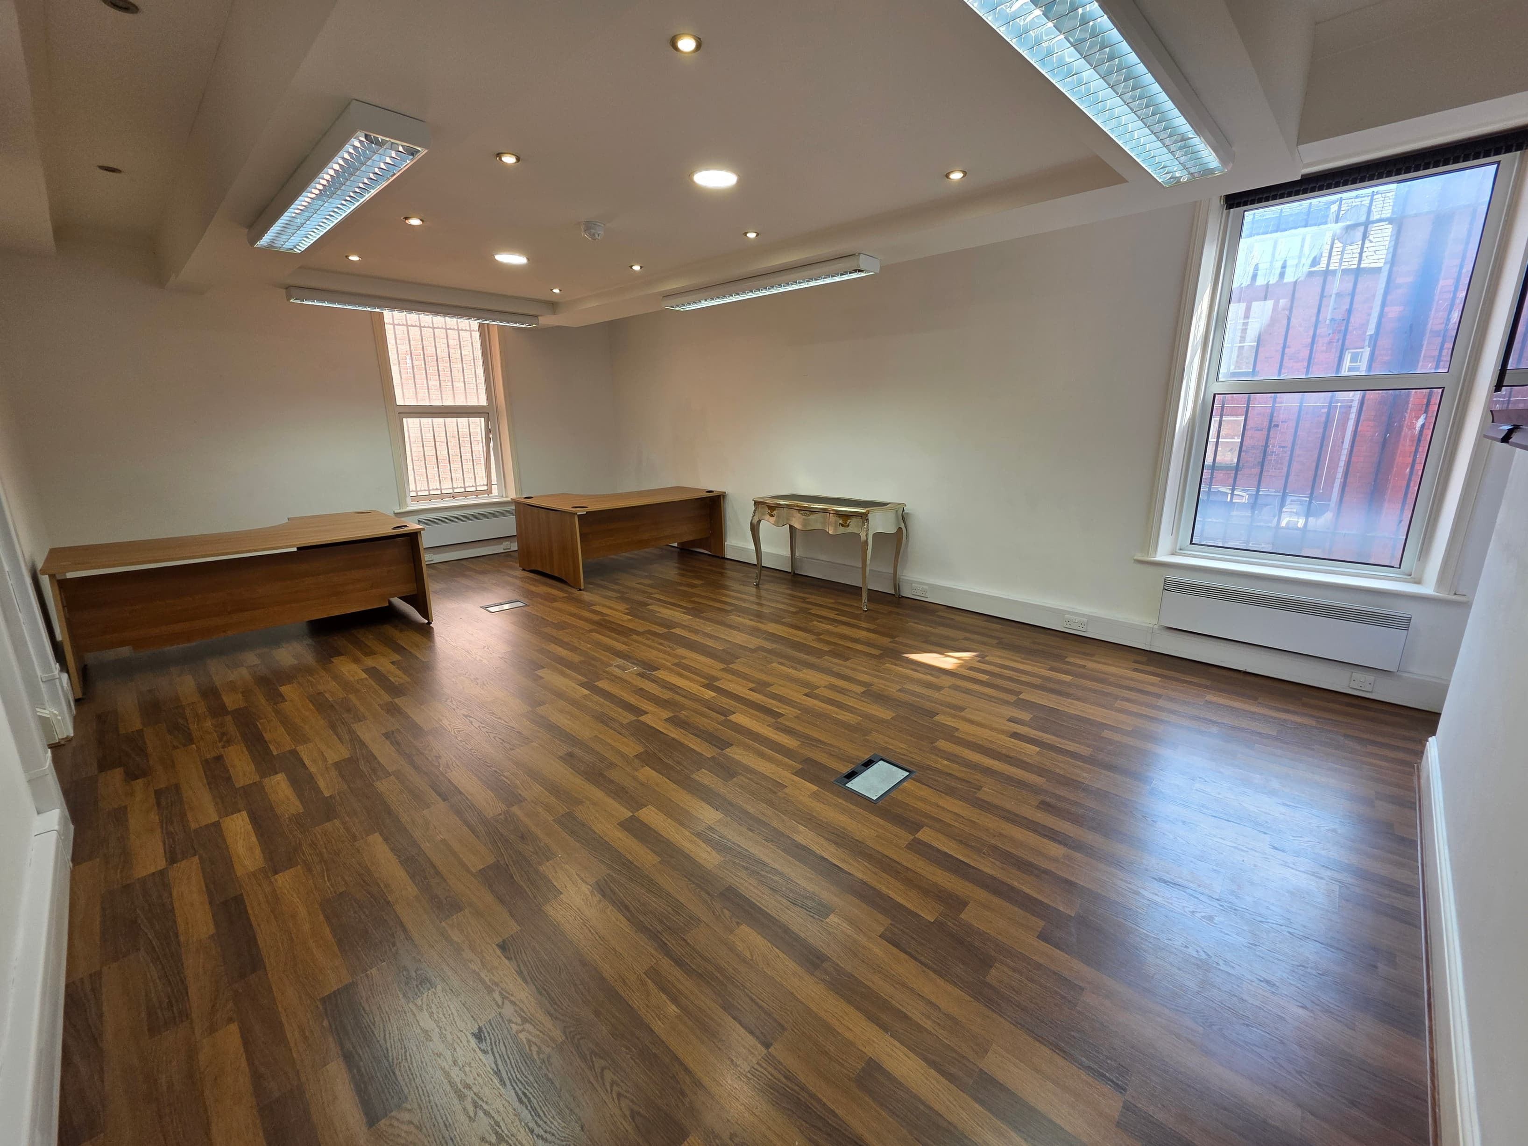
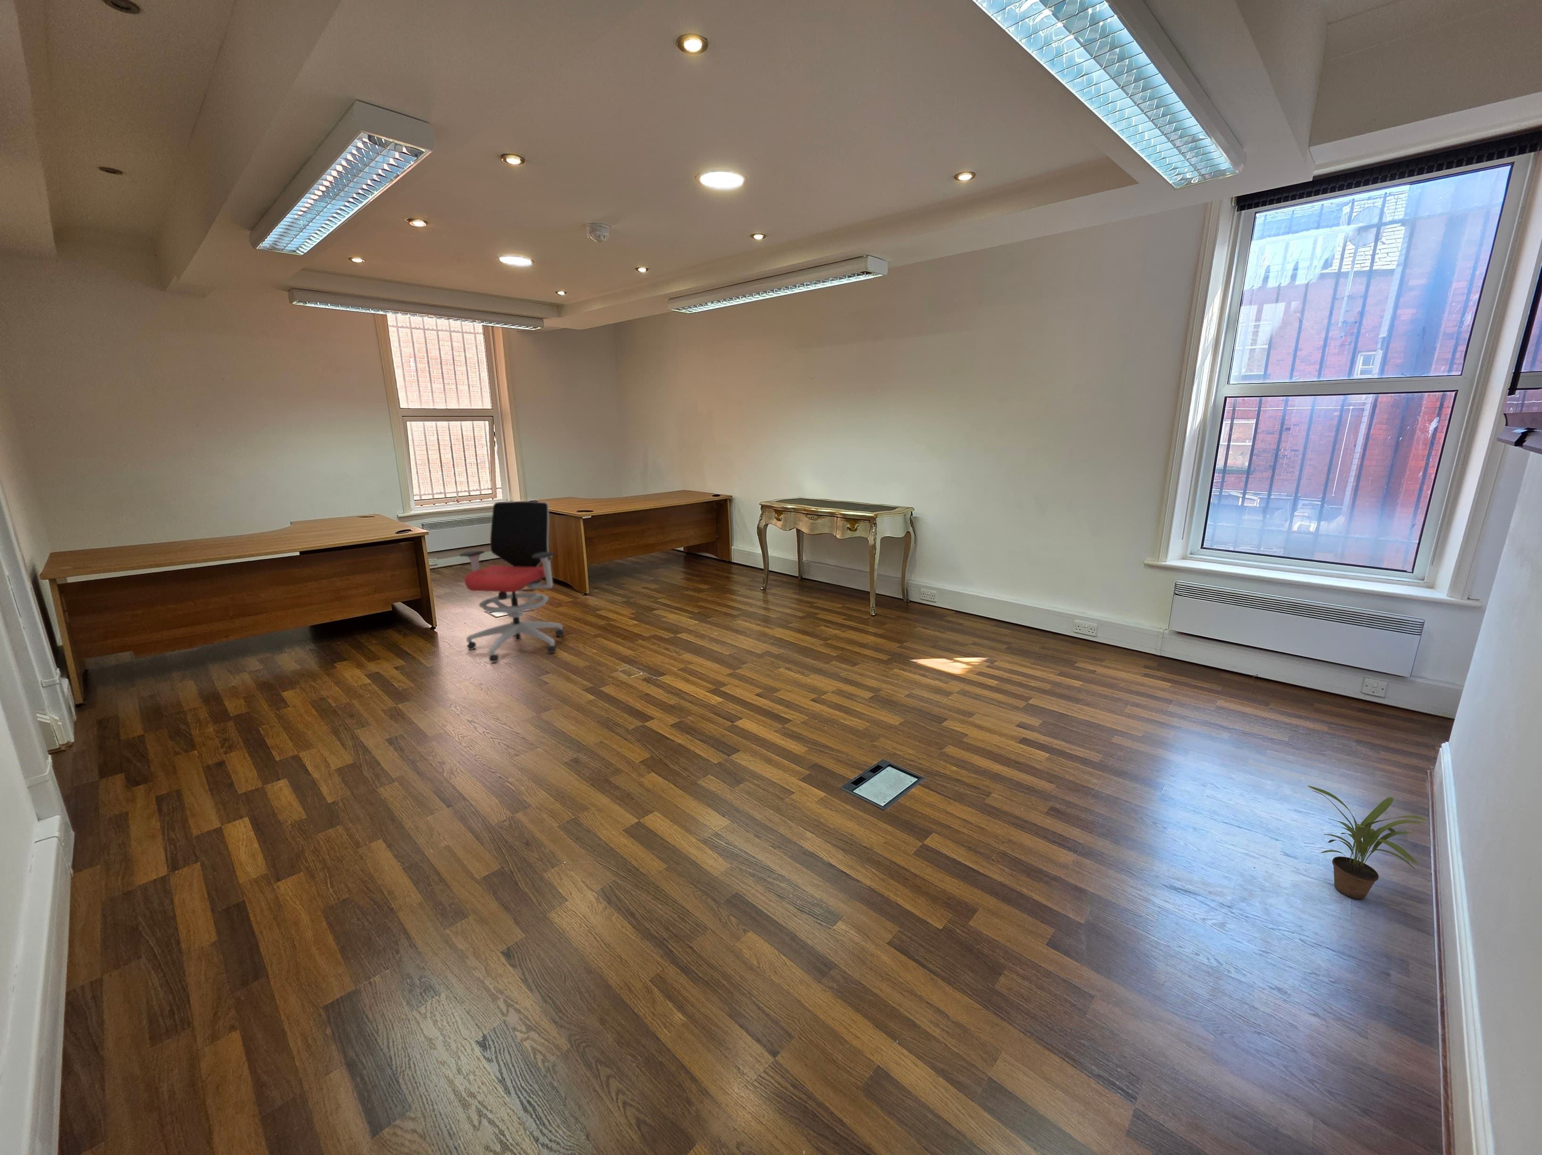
+ office chair (510, 578)
+ potted plant (1355, 842)
